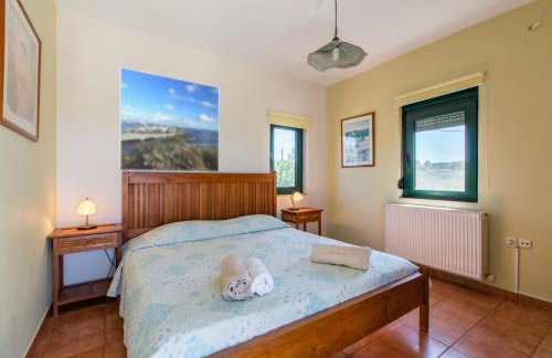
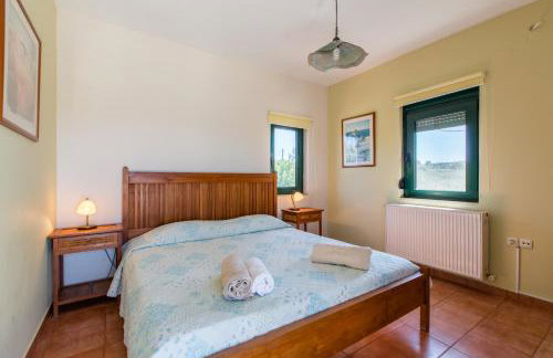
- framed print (173, 125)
